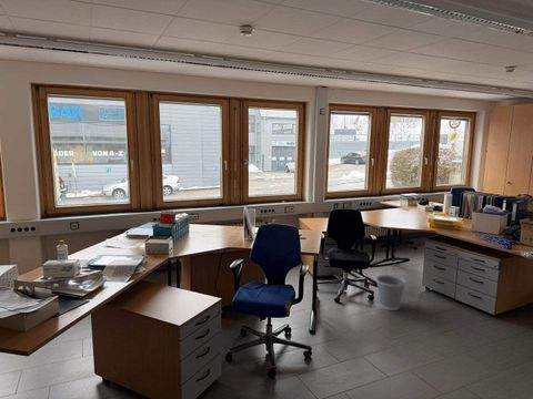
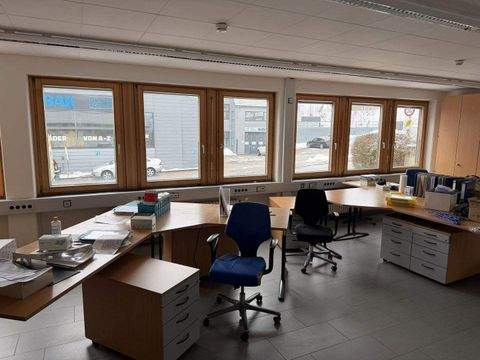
- wastebasket (390, 293)
